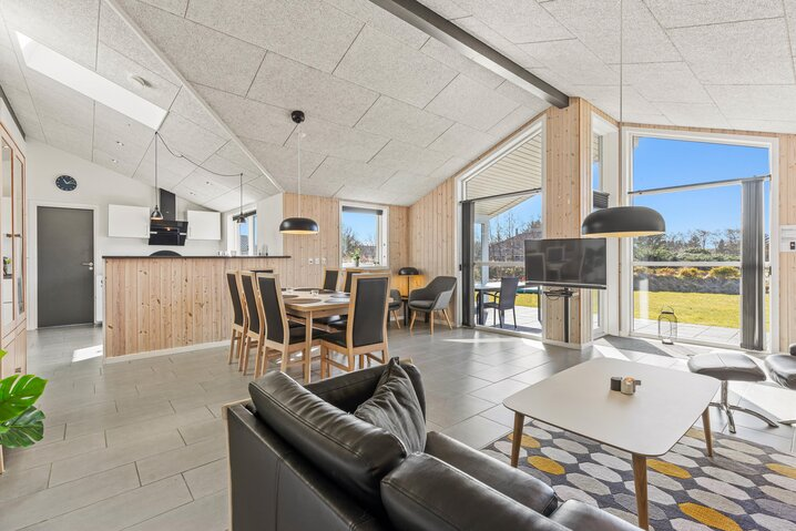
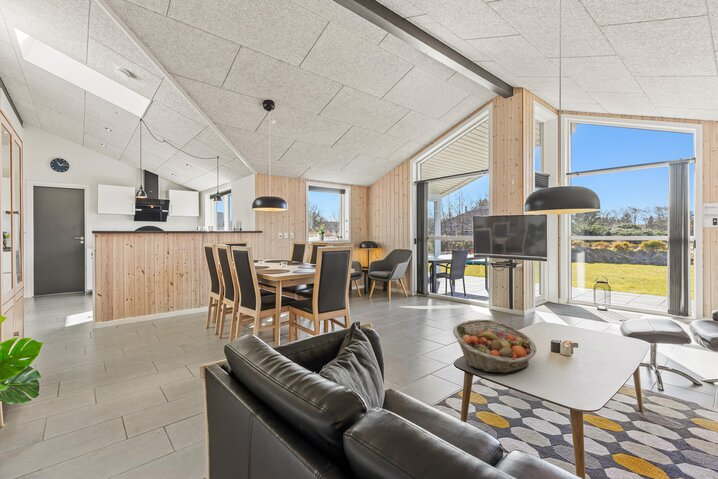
+ fruit basket (493, 344)
